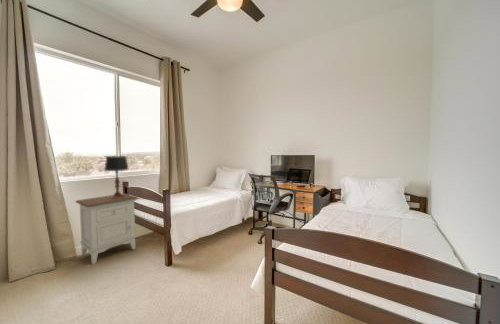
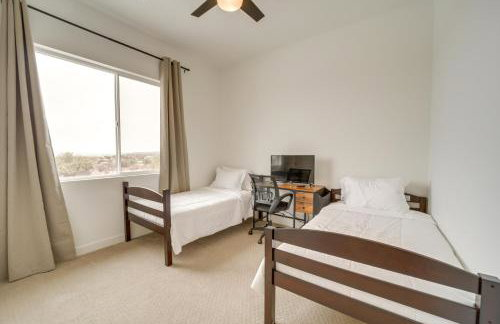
- table lamp (117, 176)
- nightstand (109, 225)
